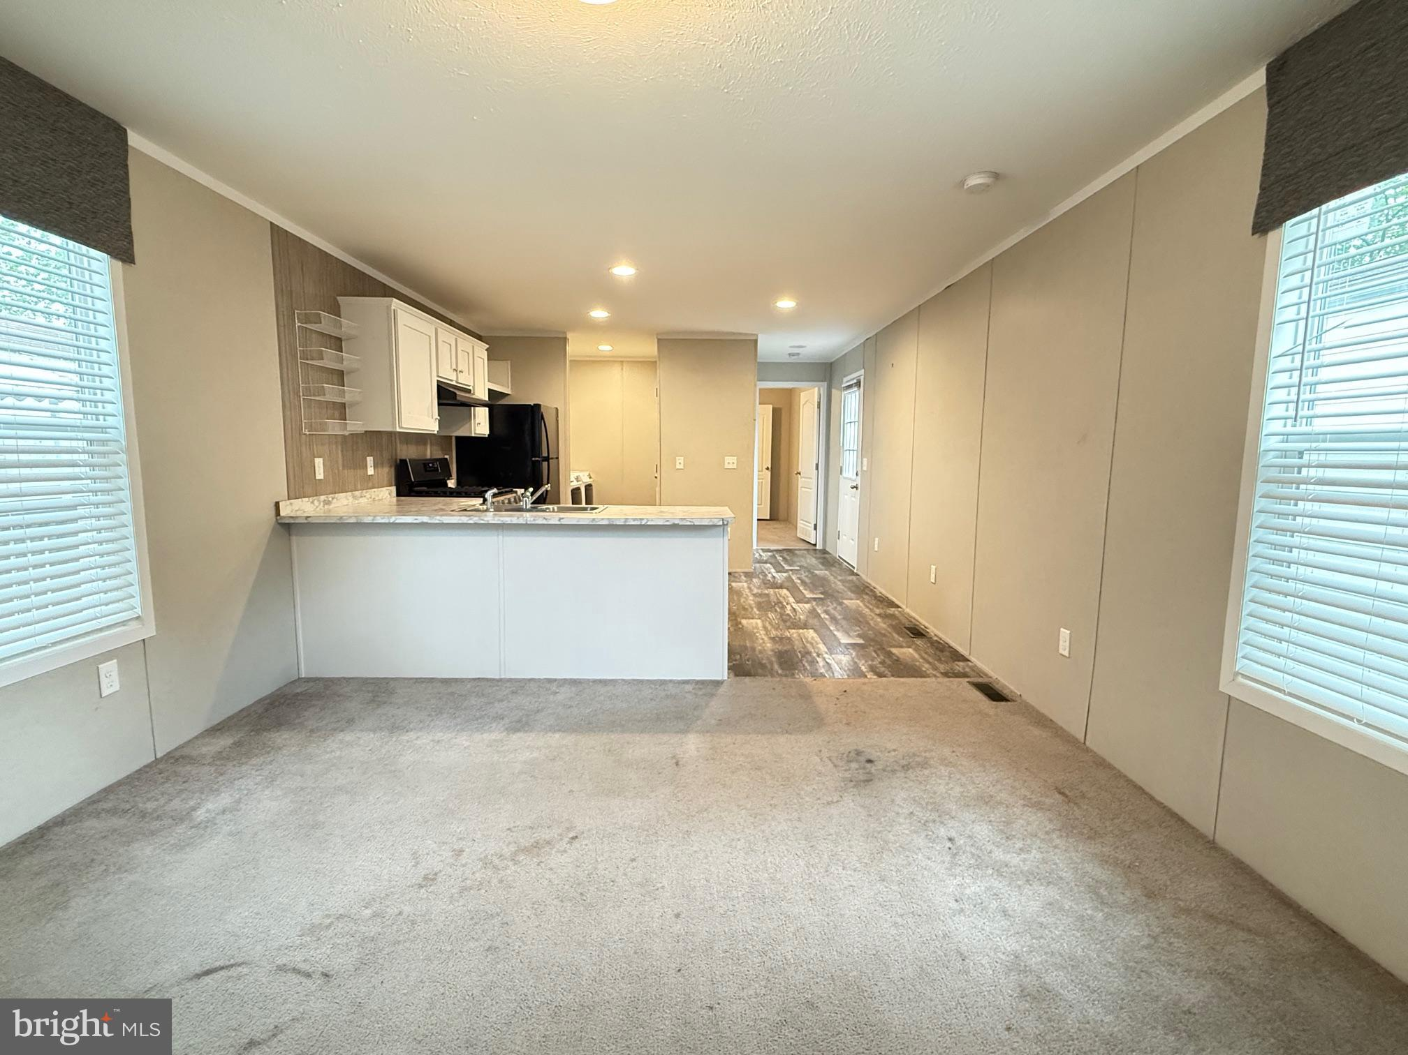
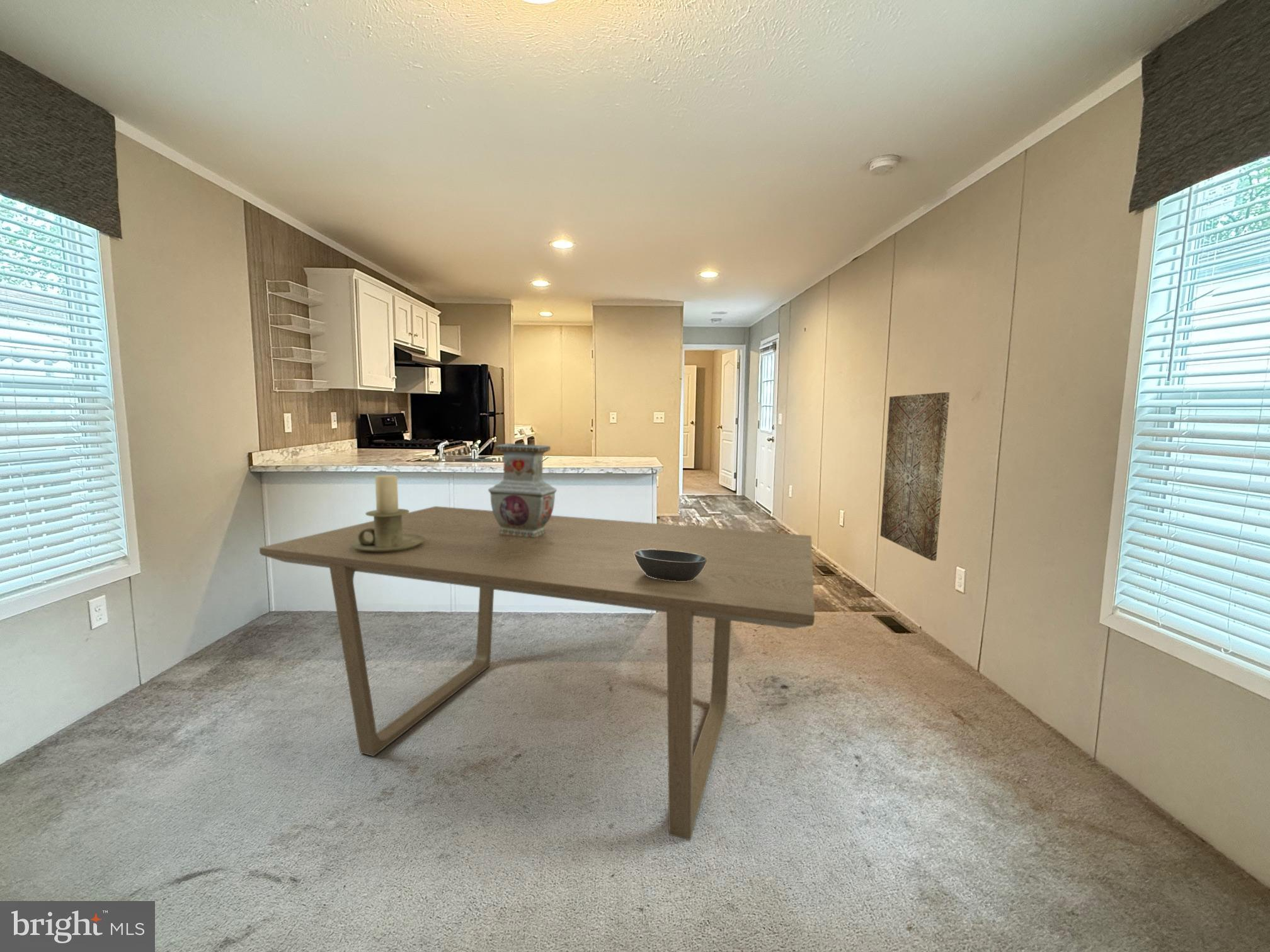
+ vase (523, 489)
+ bowl (670, 565)
+ dining table (561, 598)
+ candle holder (387, 510)
+ wall art (911, 472)
